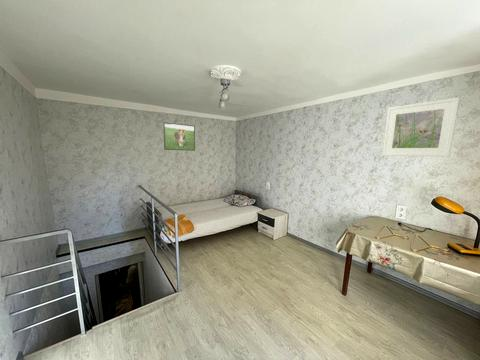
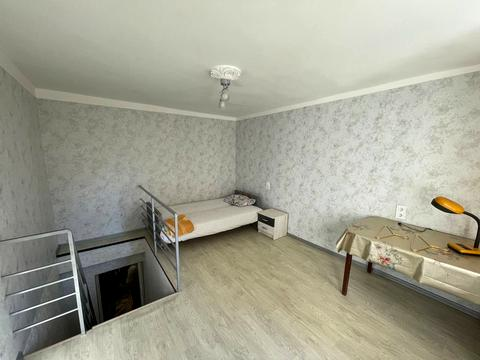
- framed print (416, 130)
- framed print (180, 137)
